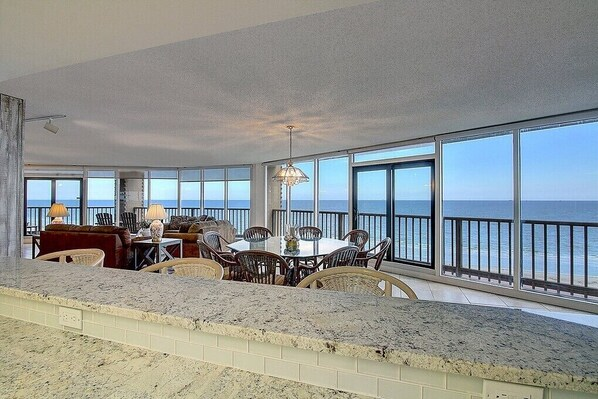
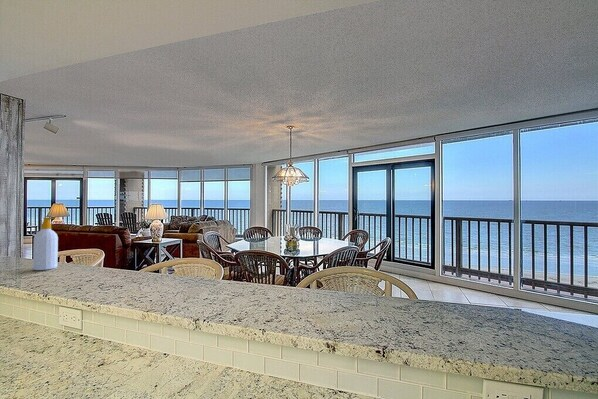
+ soap bottle (46, 242)
